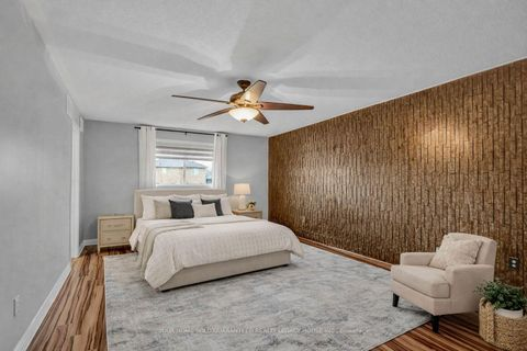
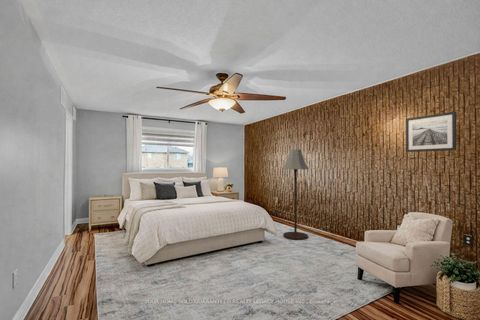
+ wall art (429, 133)
+ floor lamp (295, 193)
